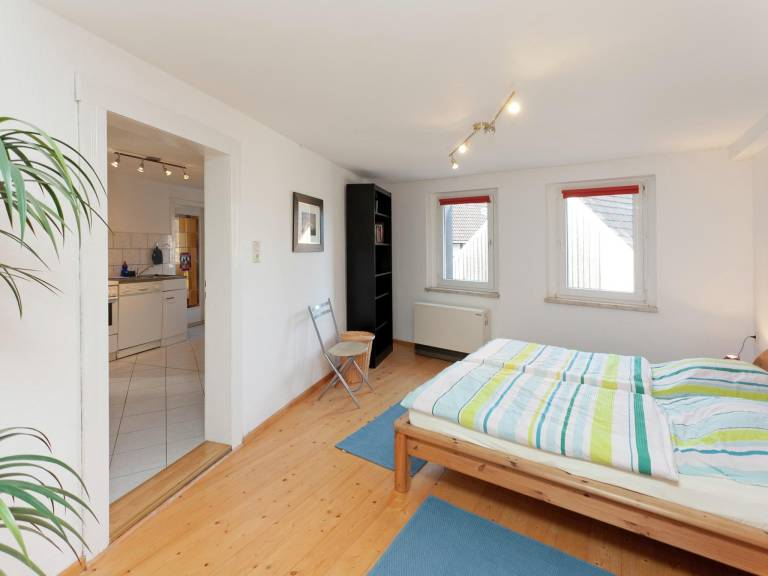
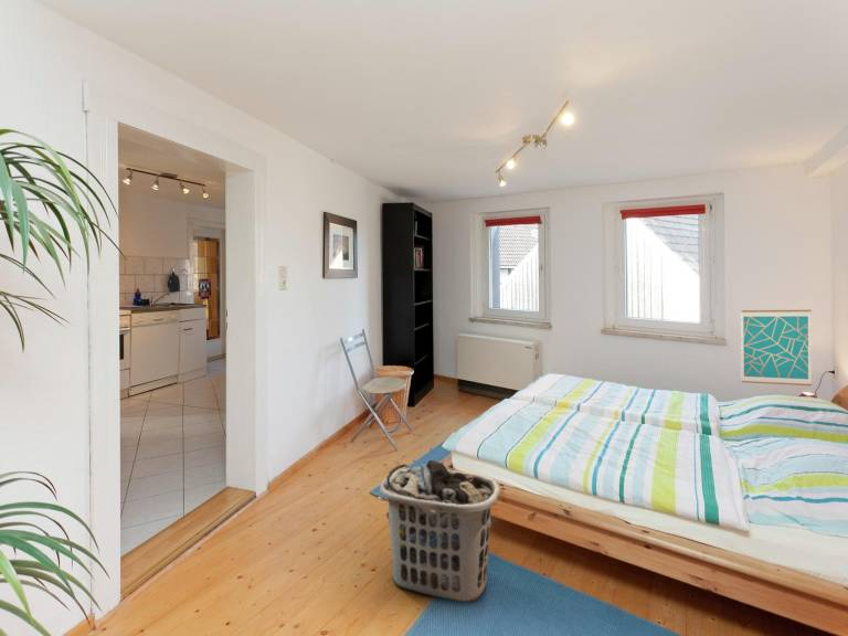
+ wall art (775, 347)
+ clothes hamper (439, 521)
